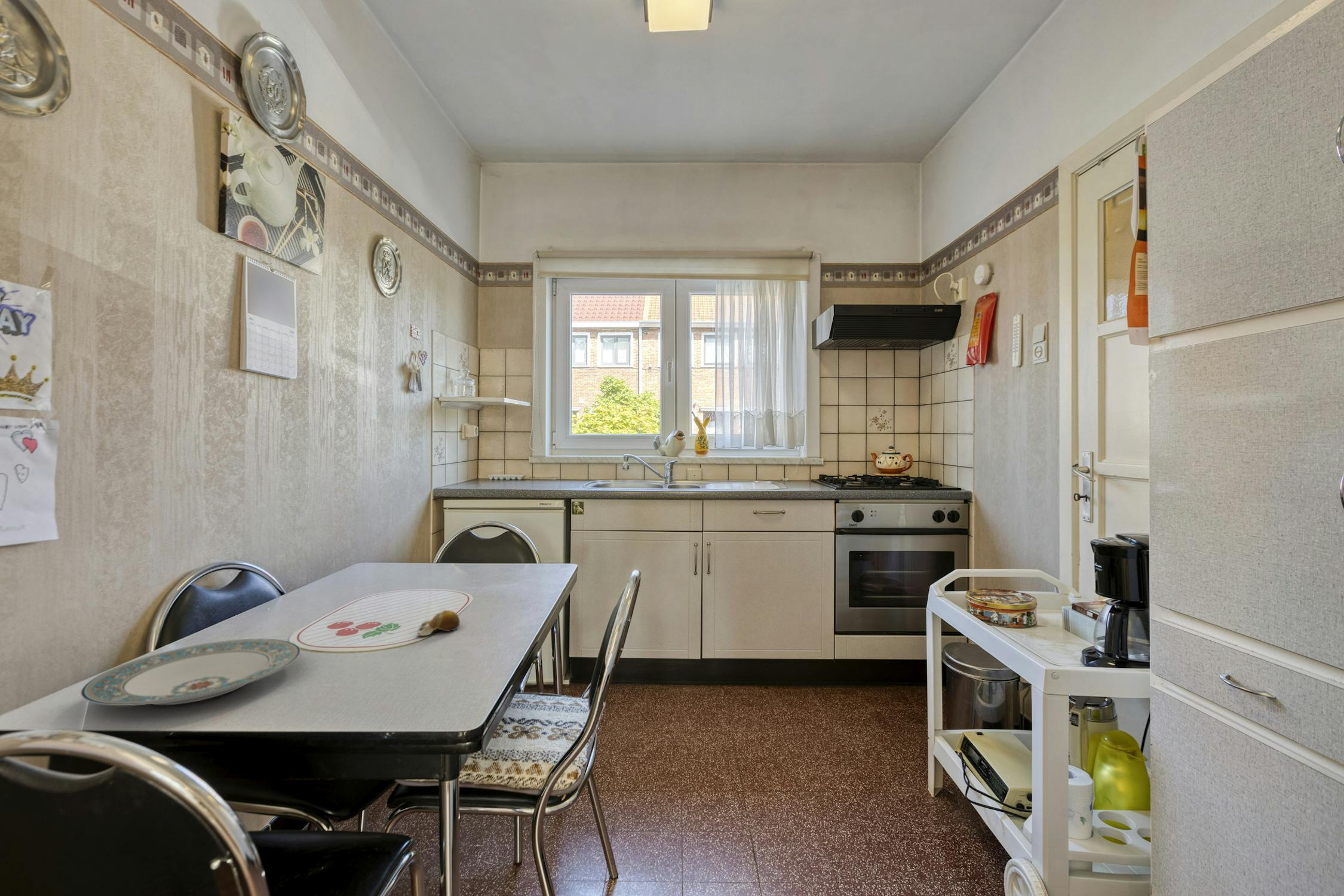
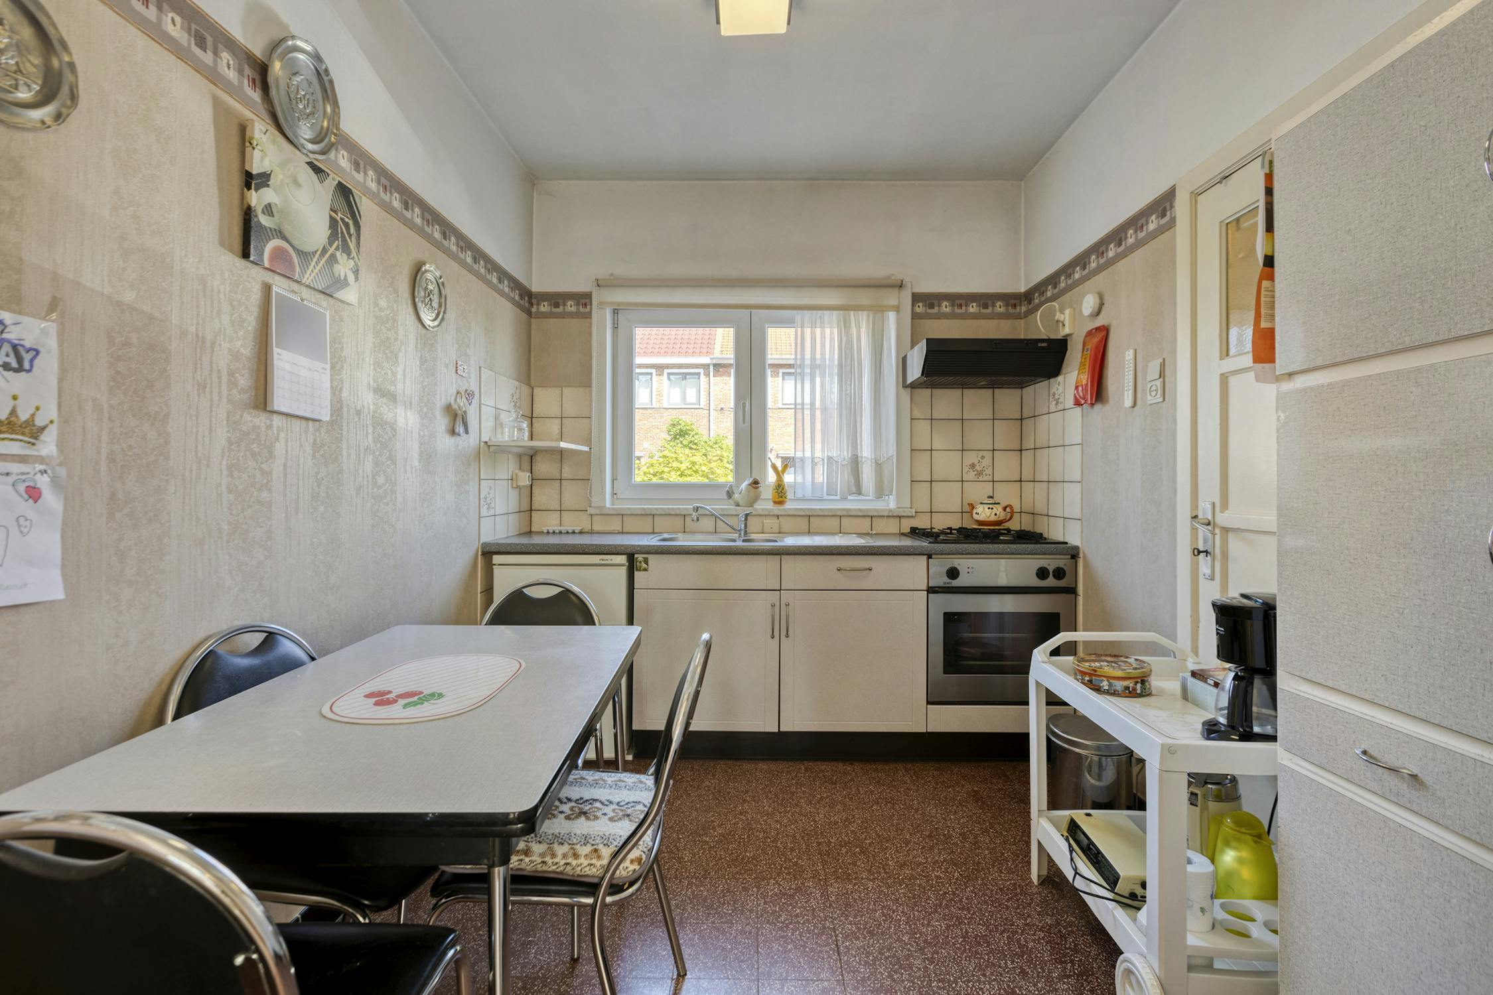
- plate (201, 677)
- fruit (435, 620)
